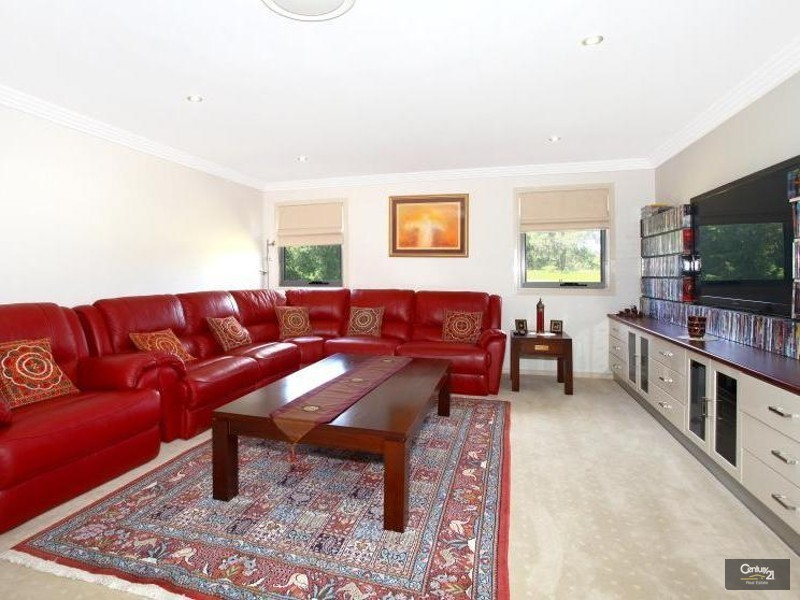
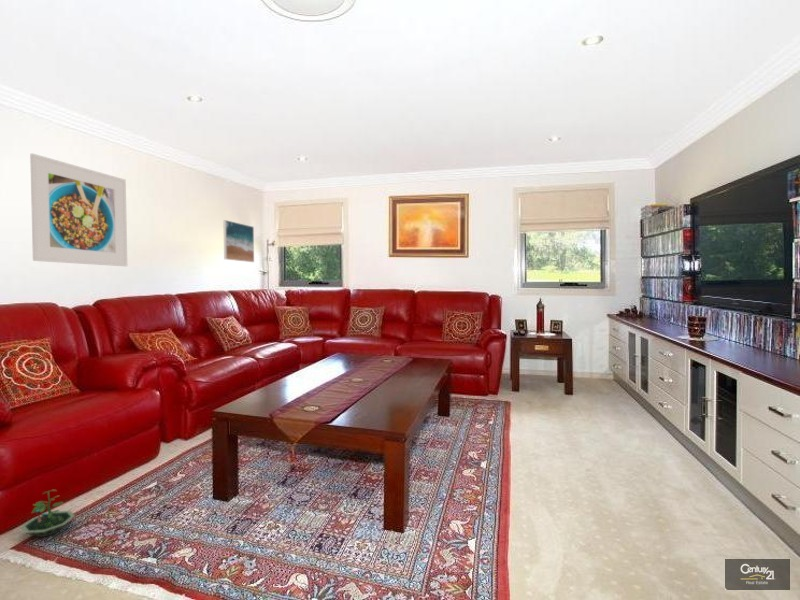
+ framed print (84, 216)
+ terrarium (48, 498)
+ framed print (239, 242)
